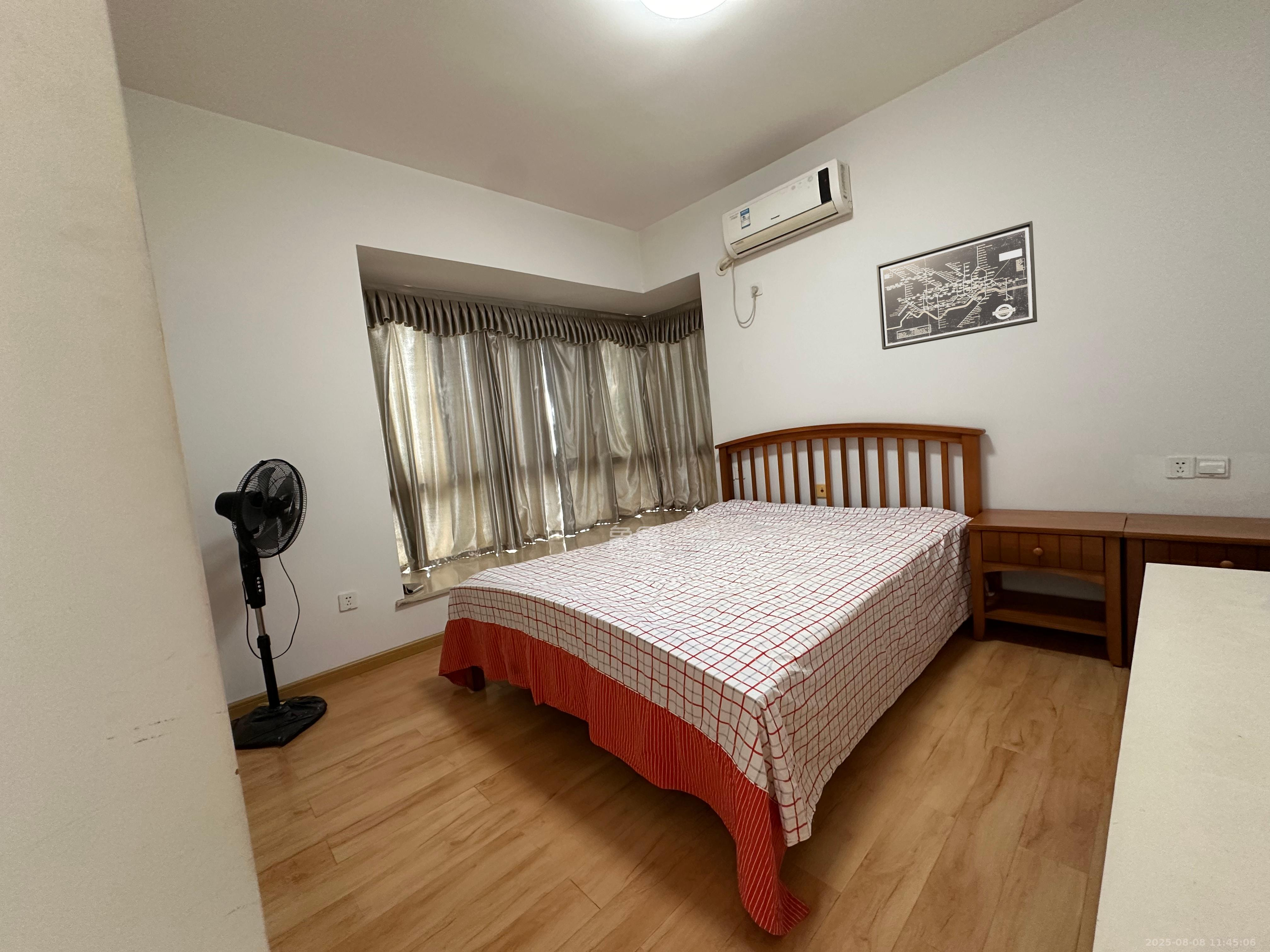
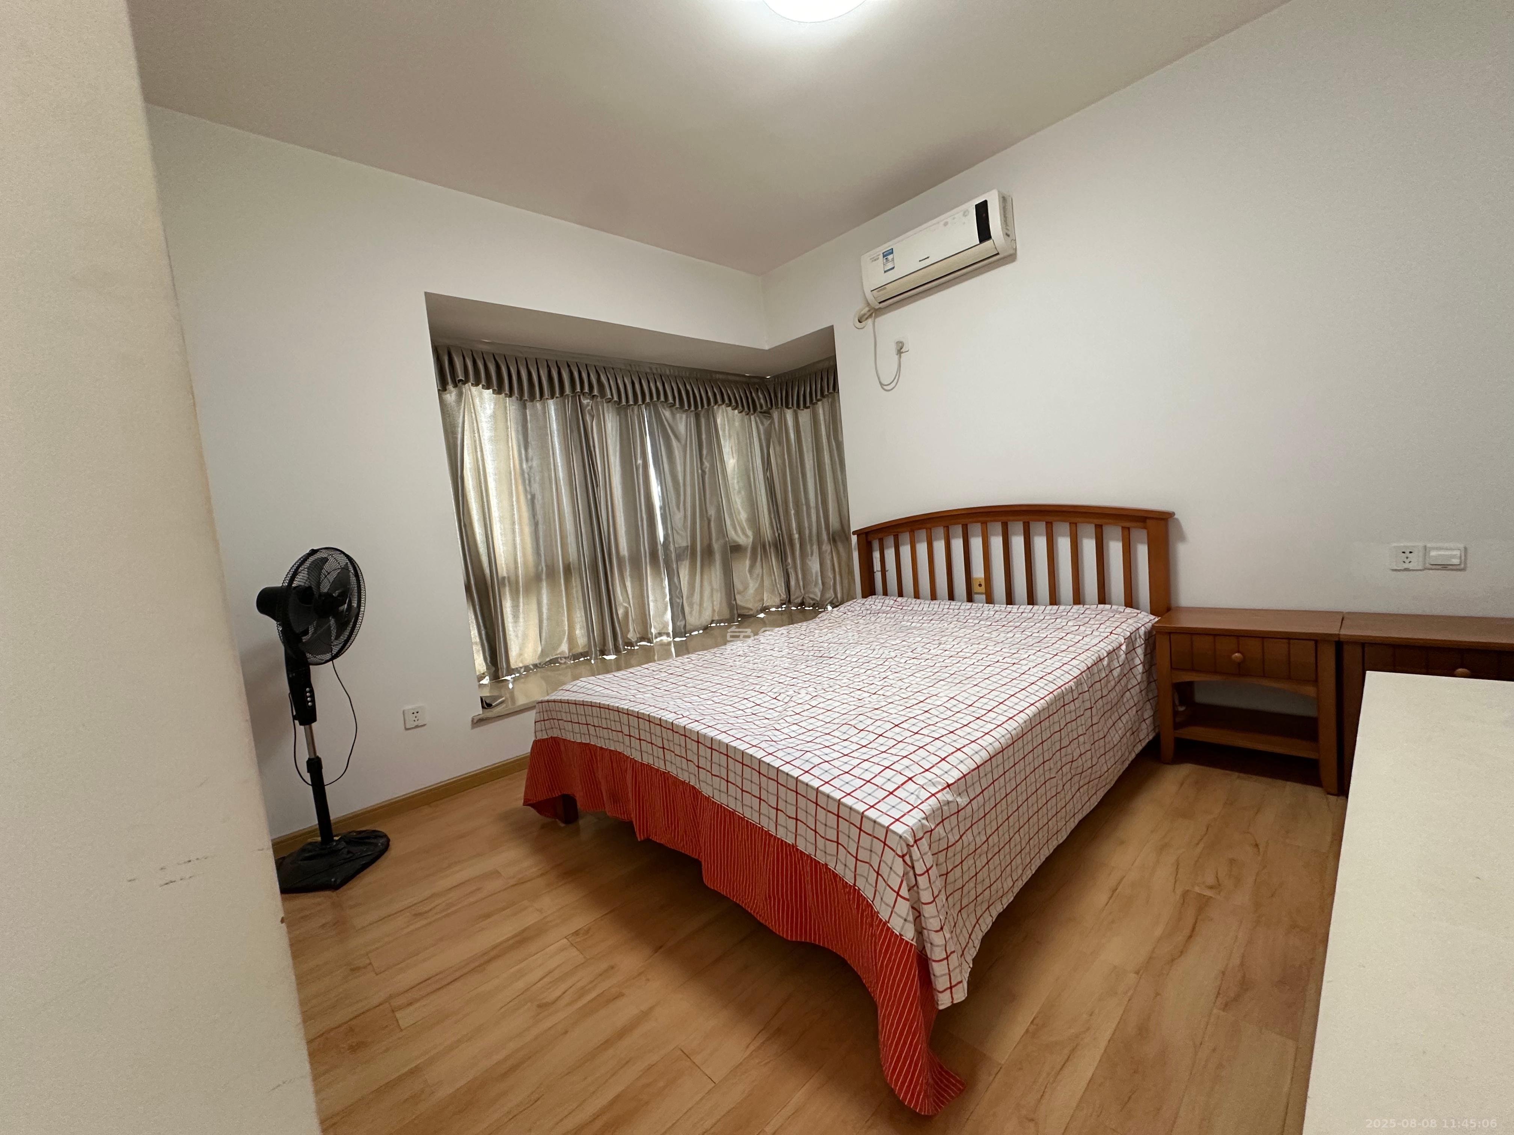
- wall art (951, 292)
